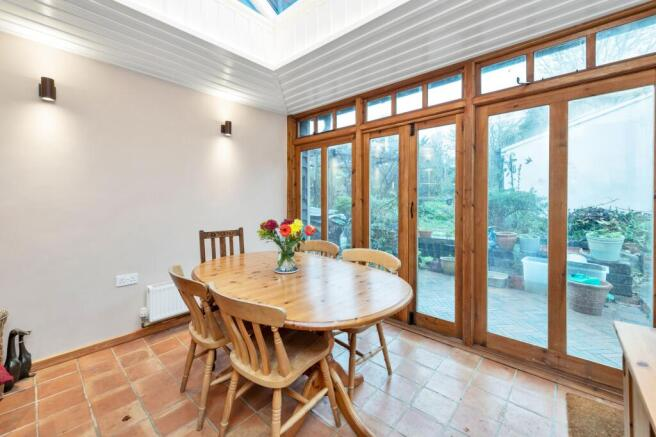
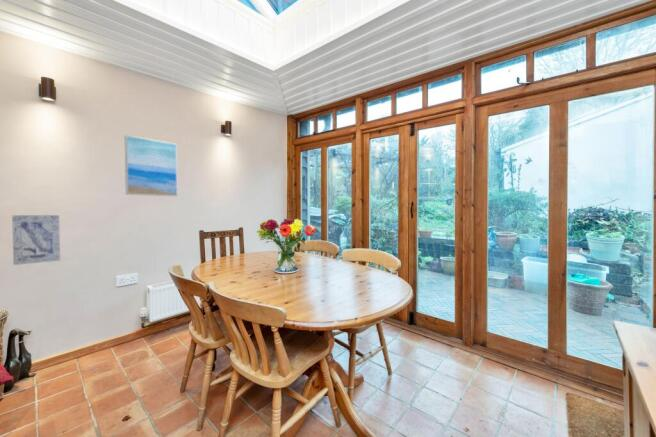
+ wall art (152, 167)
+ wall art (37, 238)
